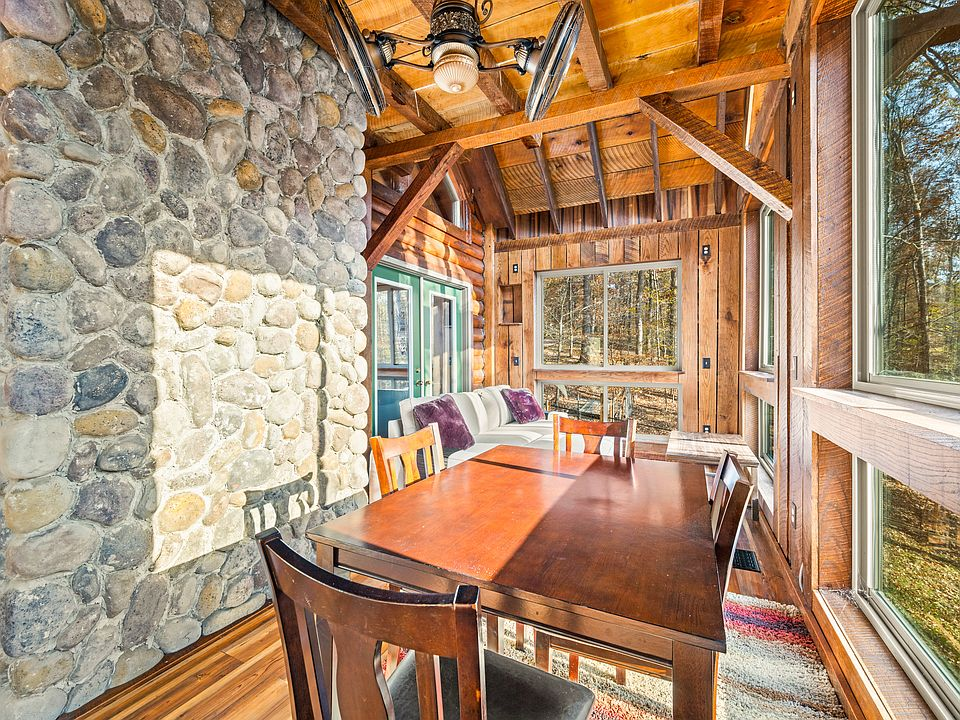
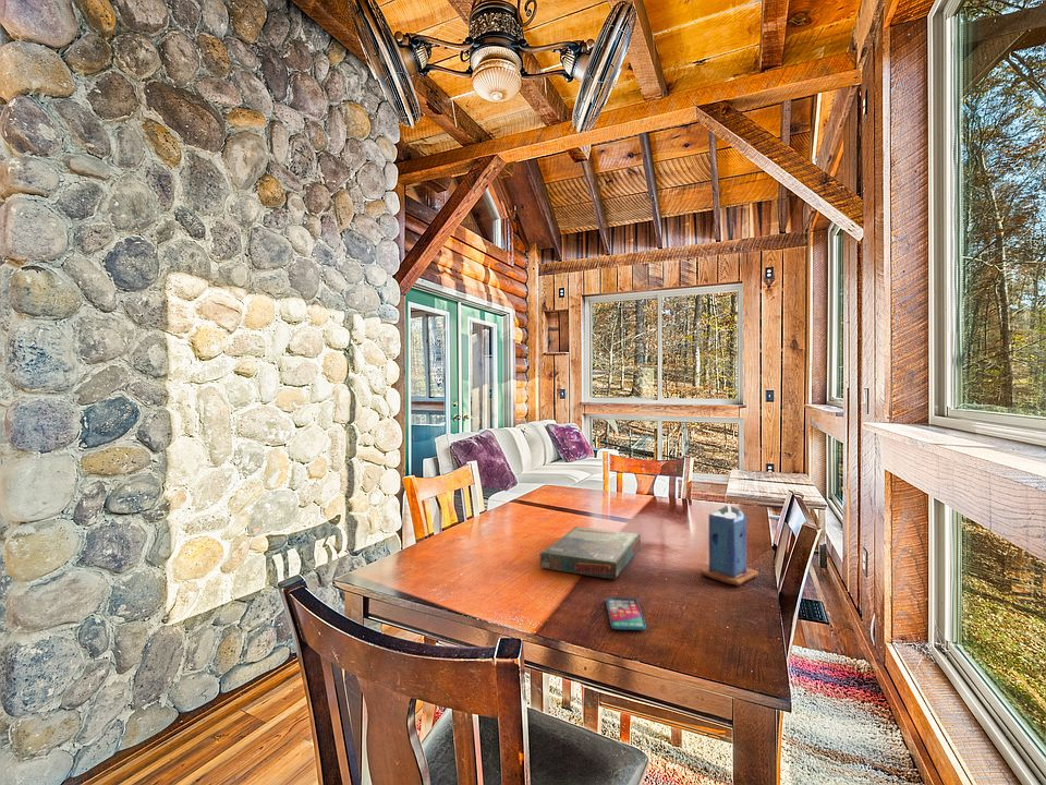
+ candle (729, 539)
+ smartphone (624, 613)
+ board game (593, 550)
